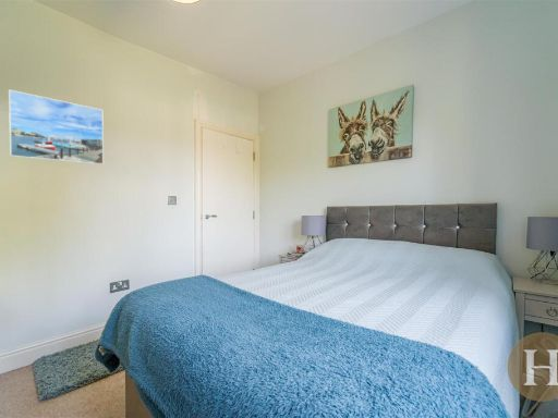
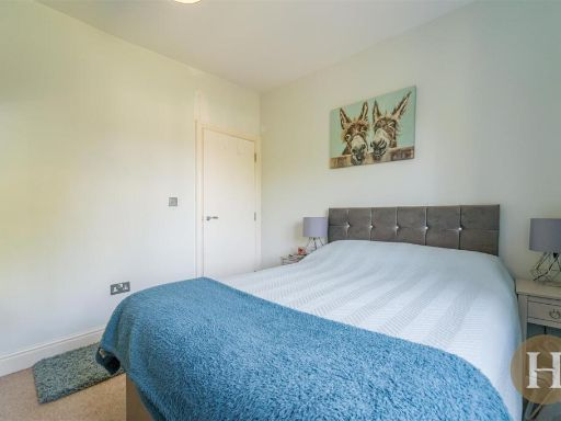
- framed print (60, 131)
